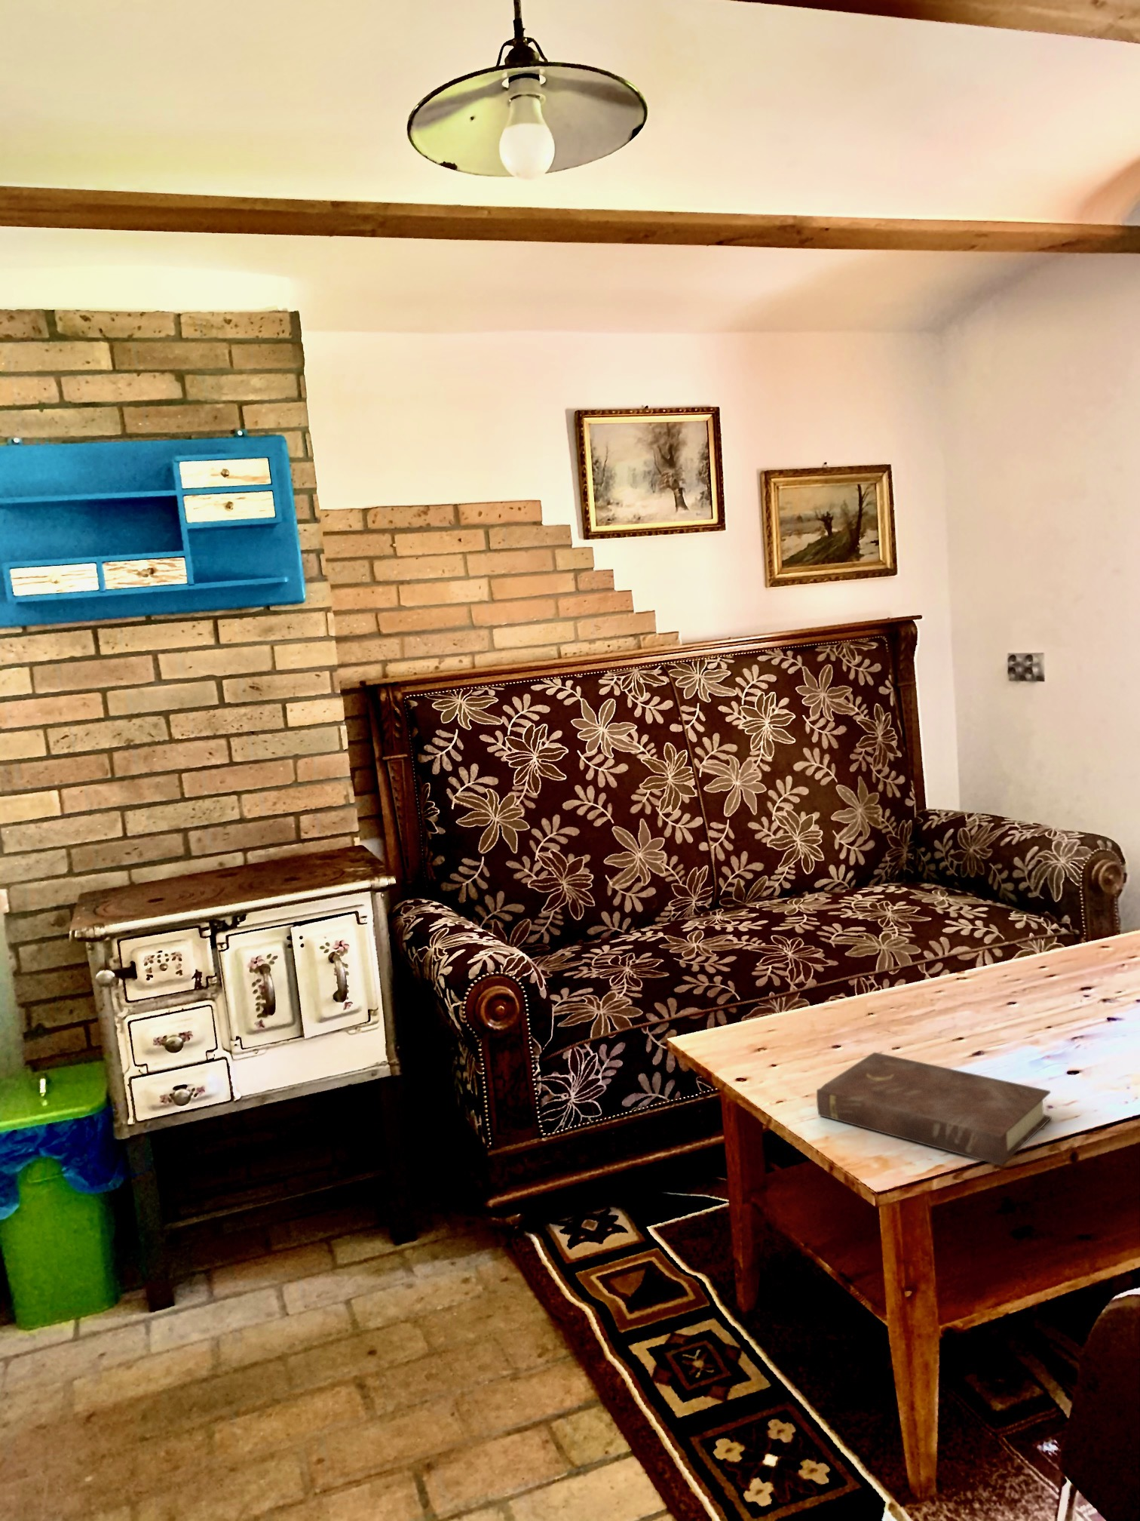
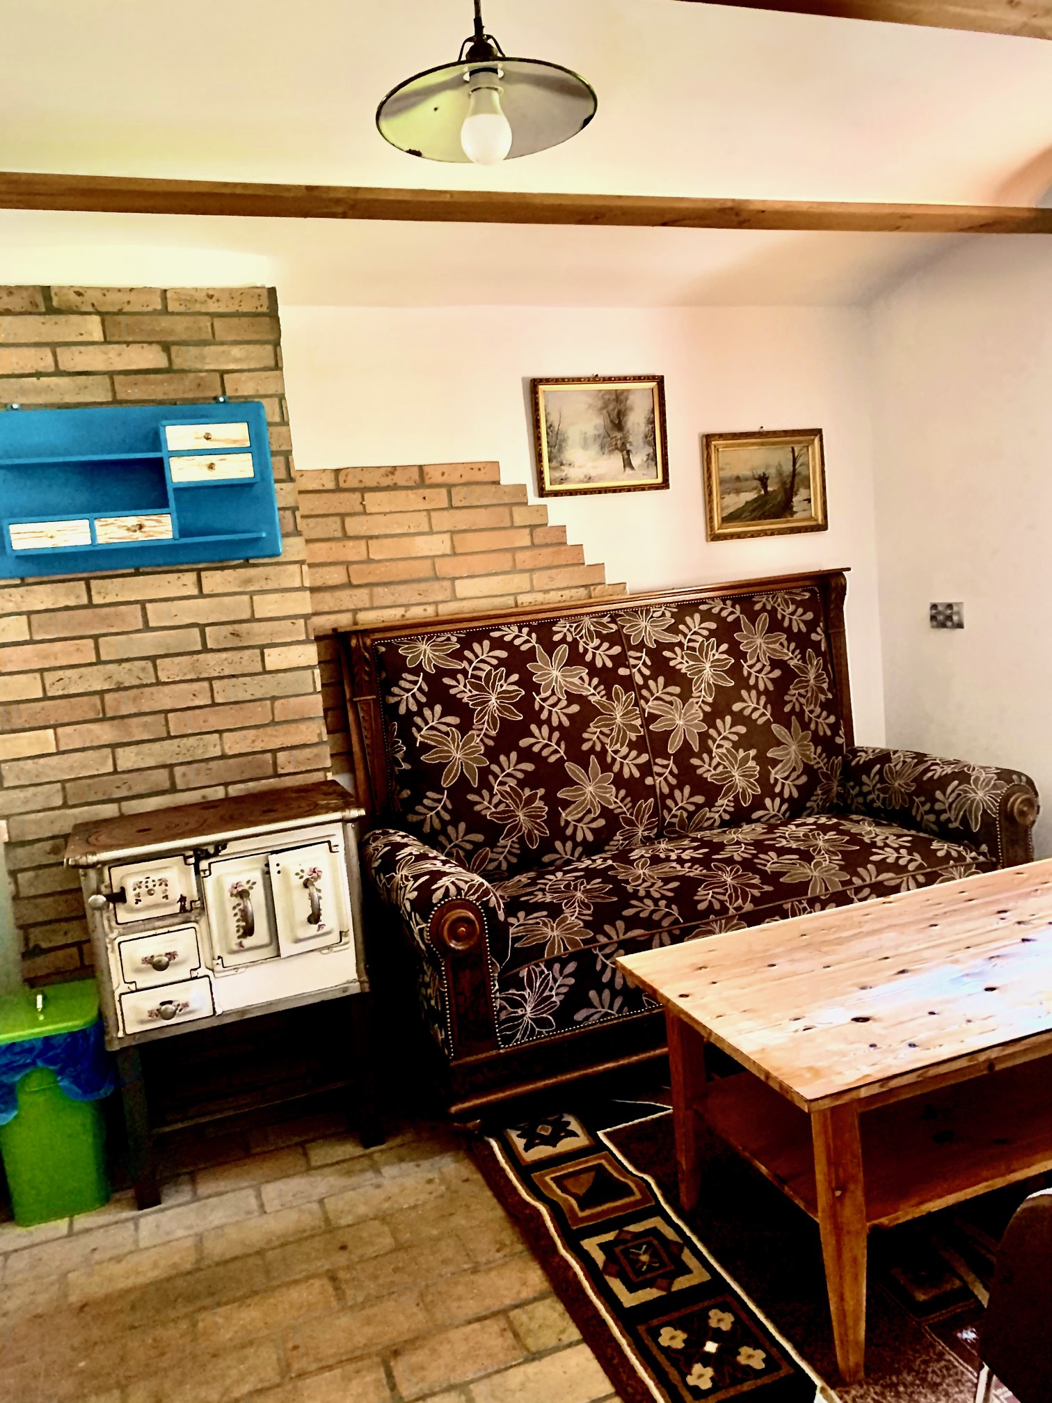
- book (932, 1103)
